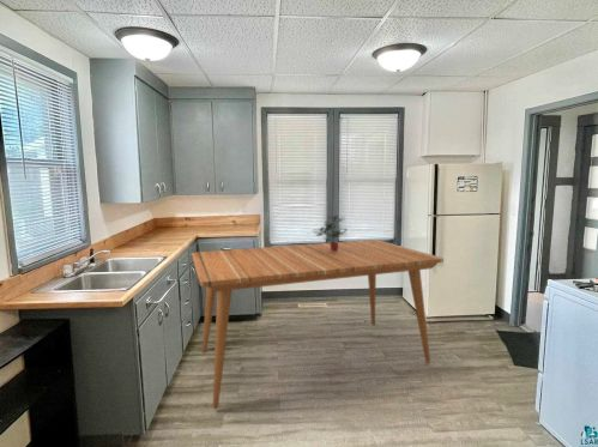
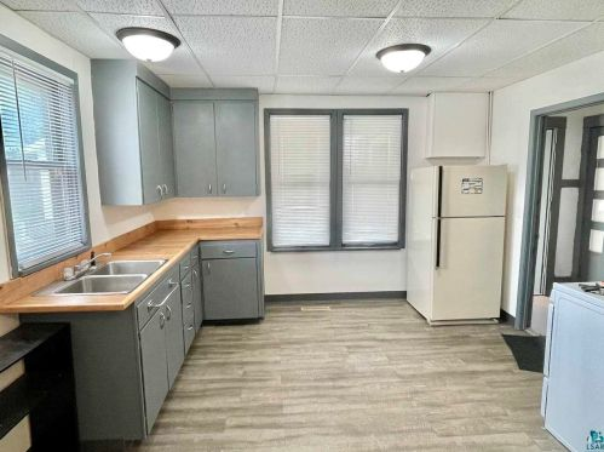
- dining table (312, 280)
- potted plant (330, 234)
